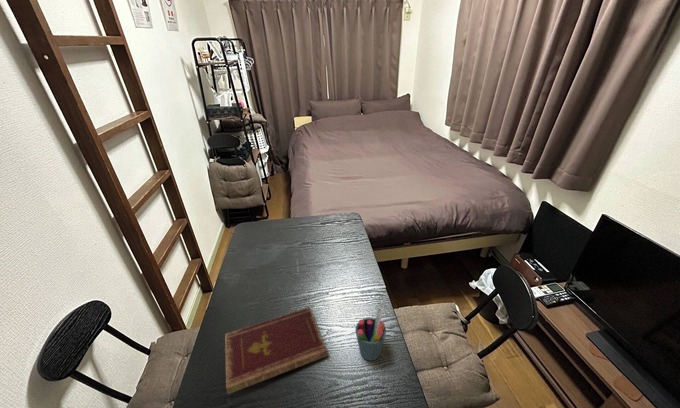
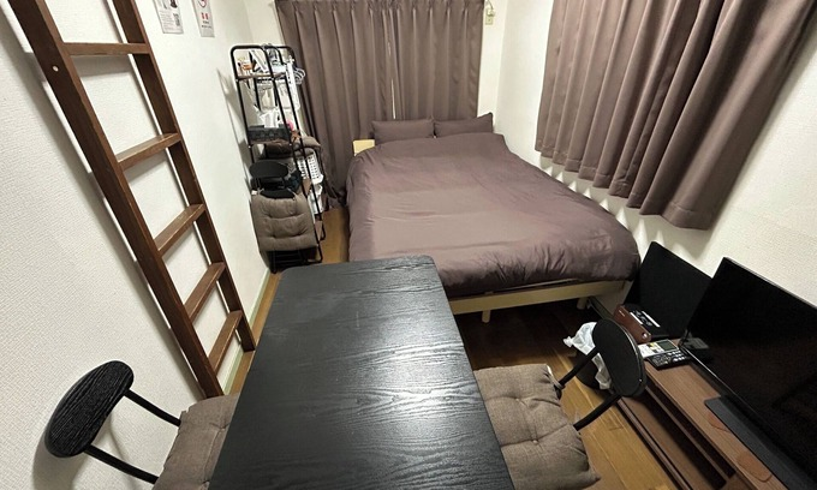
- pen holder (370, 335)
- notebook (274, 344)
